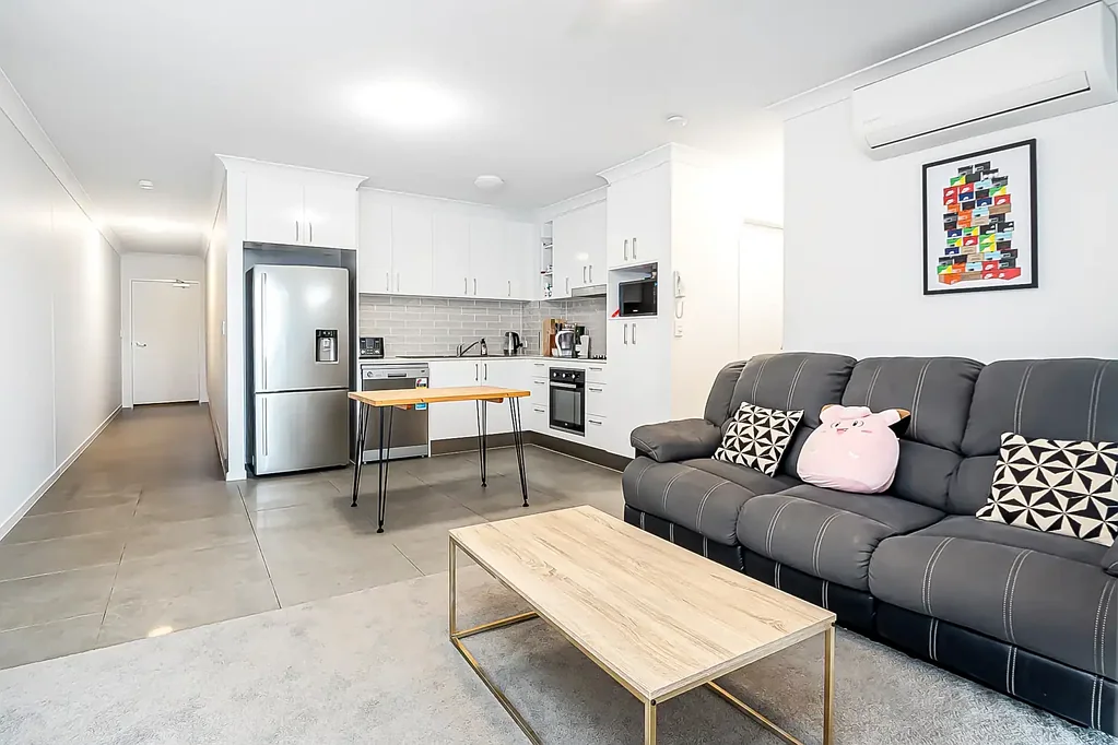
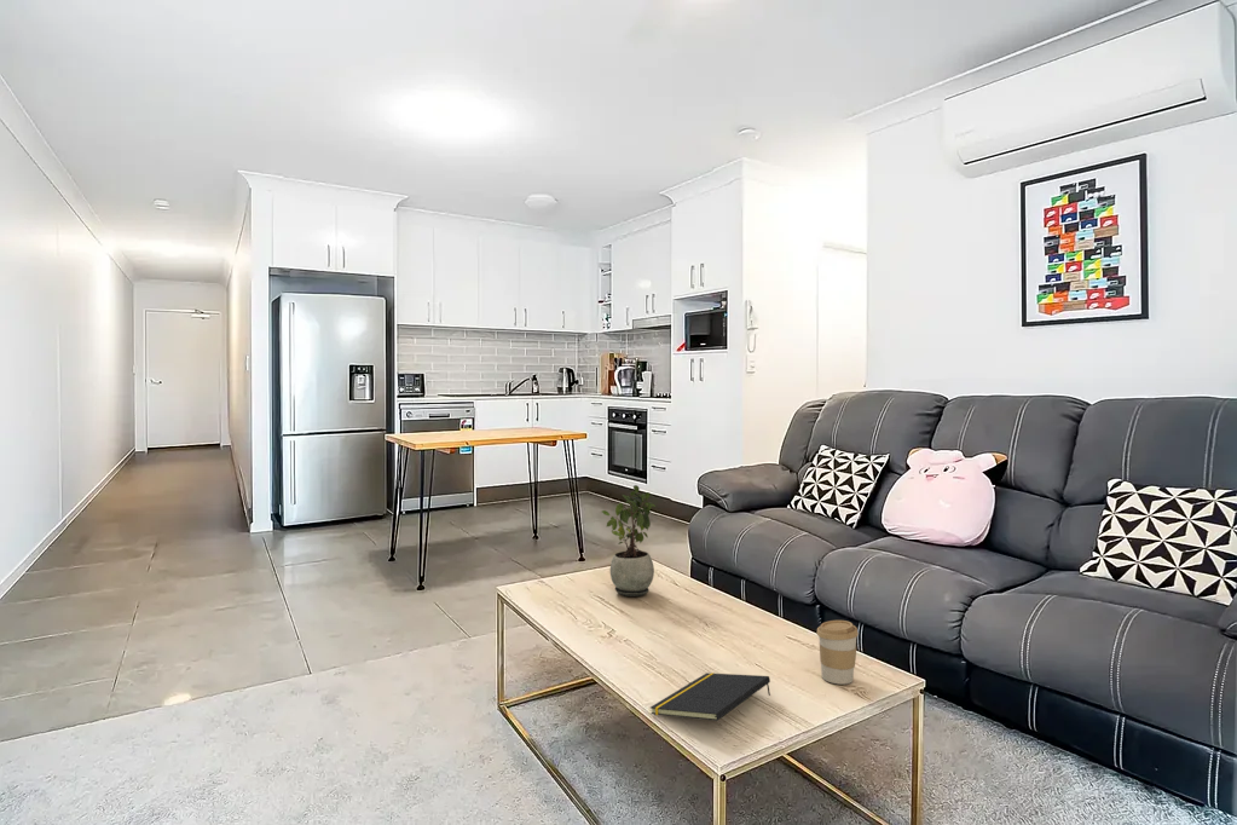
+ potted plant (626, 536)
+ notepad (711, 694)
+ coffee cup (837, 650)
